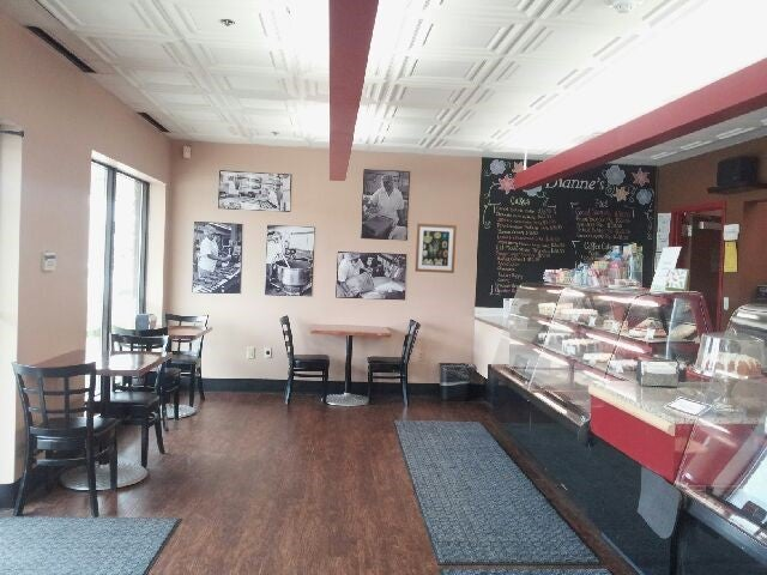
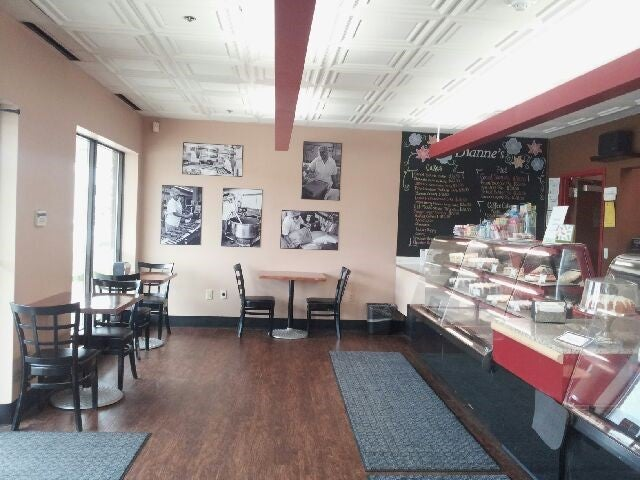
- wall art (435, 248)
